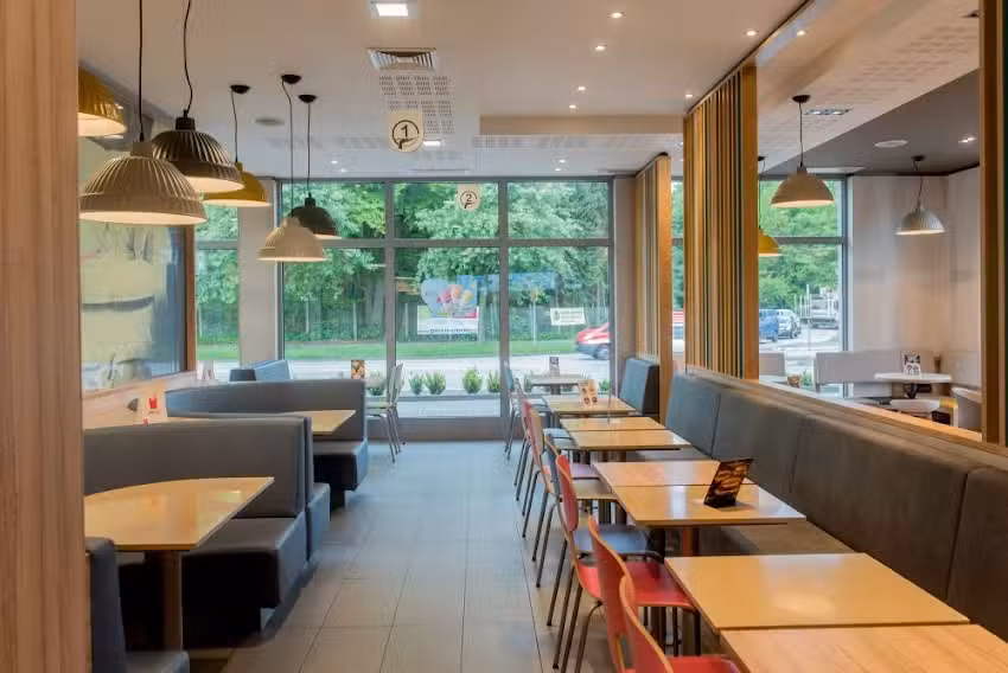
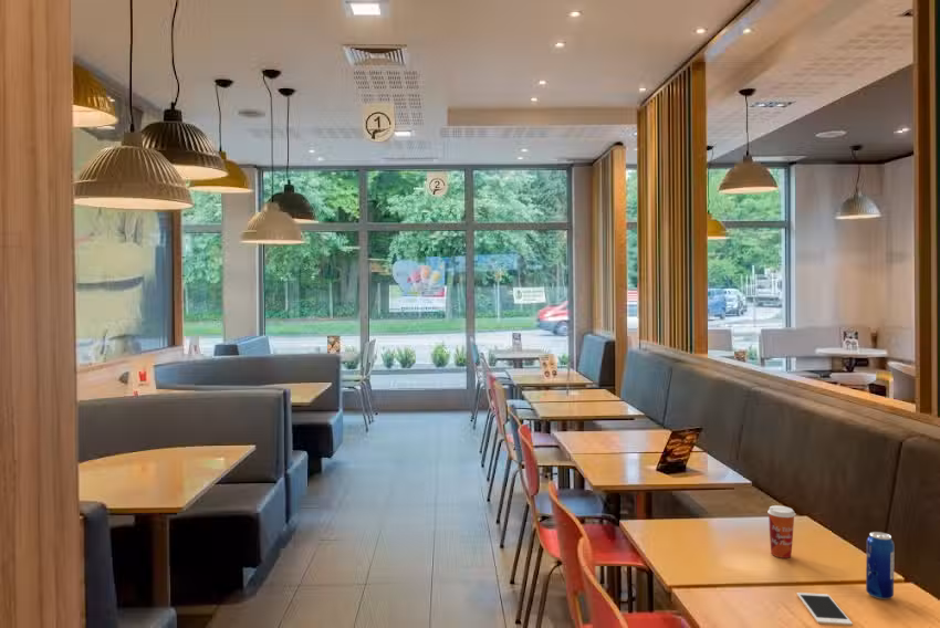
+ paper cup (781, 532)
+ beverage can (879, 565)
+ cell phone (823, 608)
